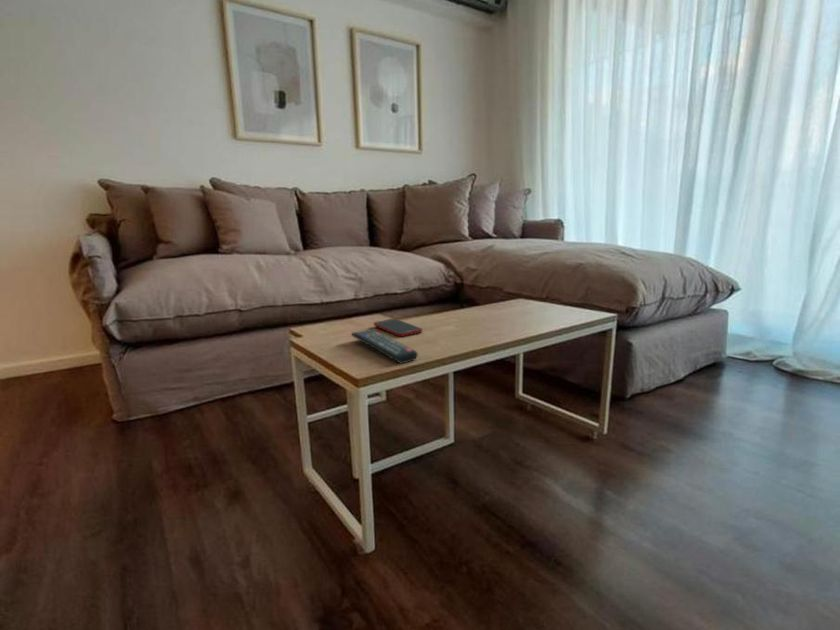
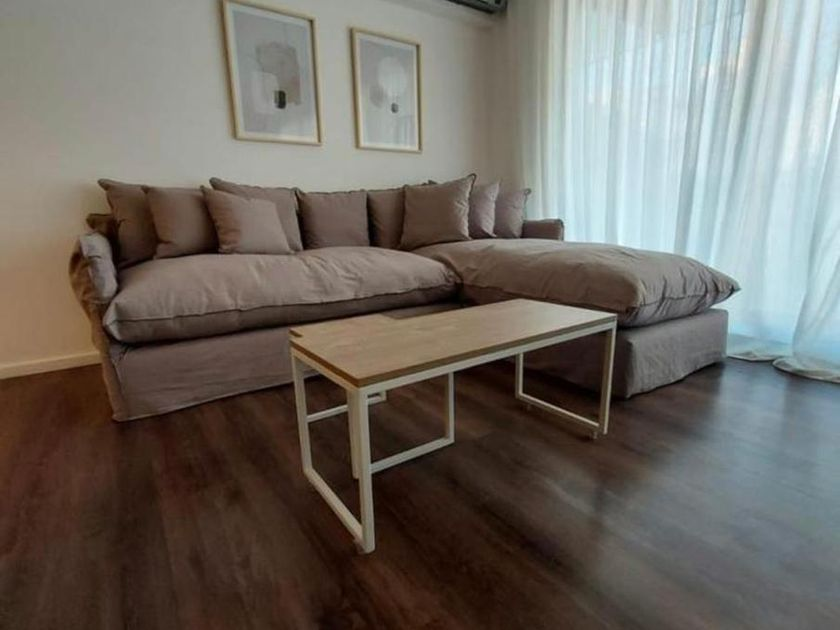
- cell phone (397, 327)
- remote control (382, 344)
